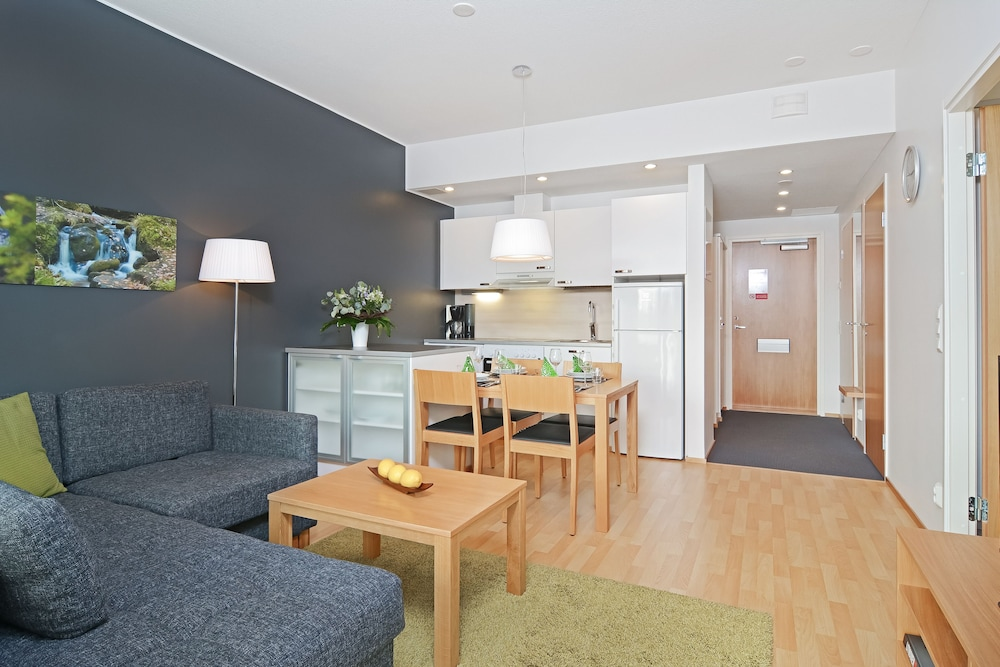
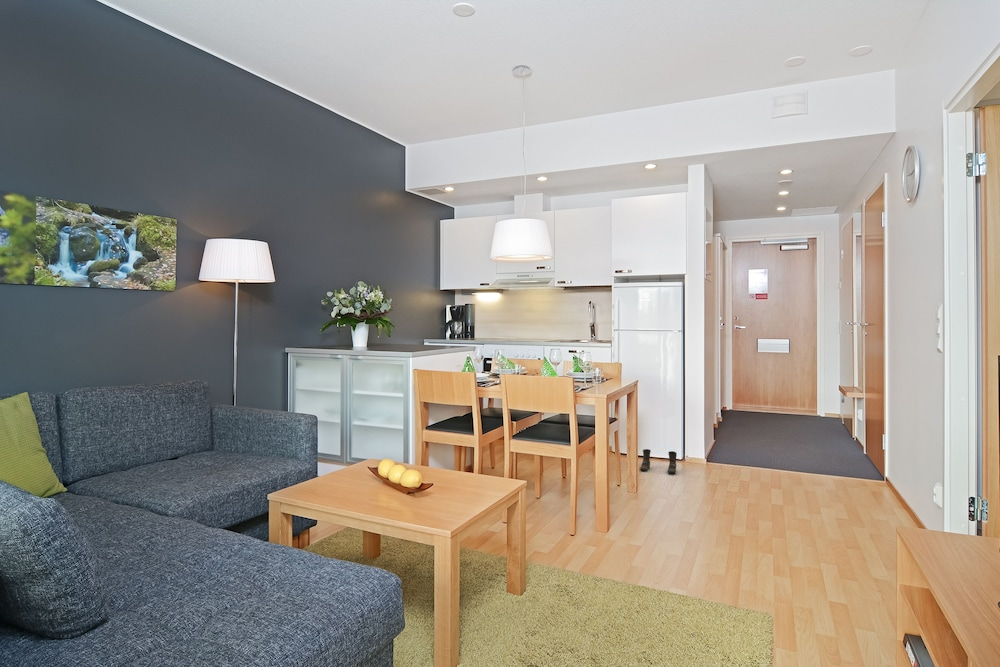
+ boots (649, 461)
